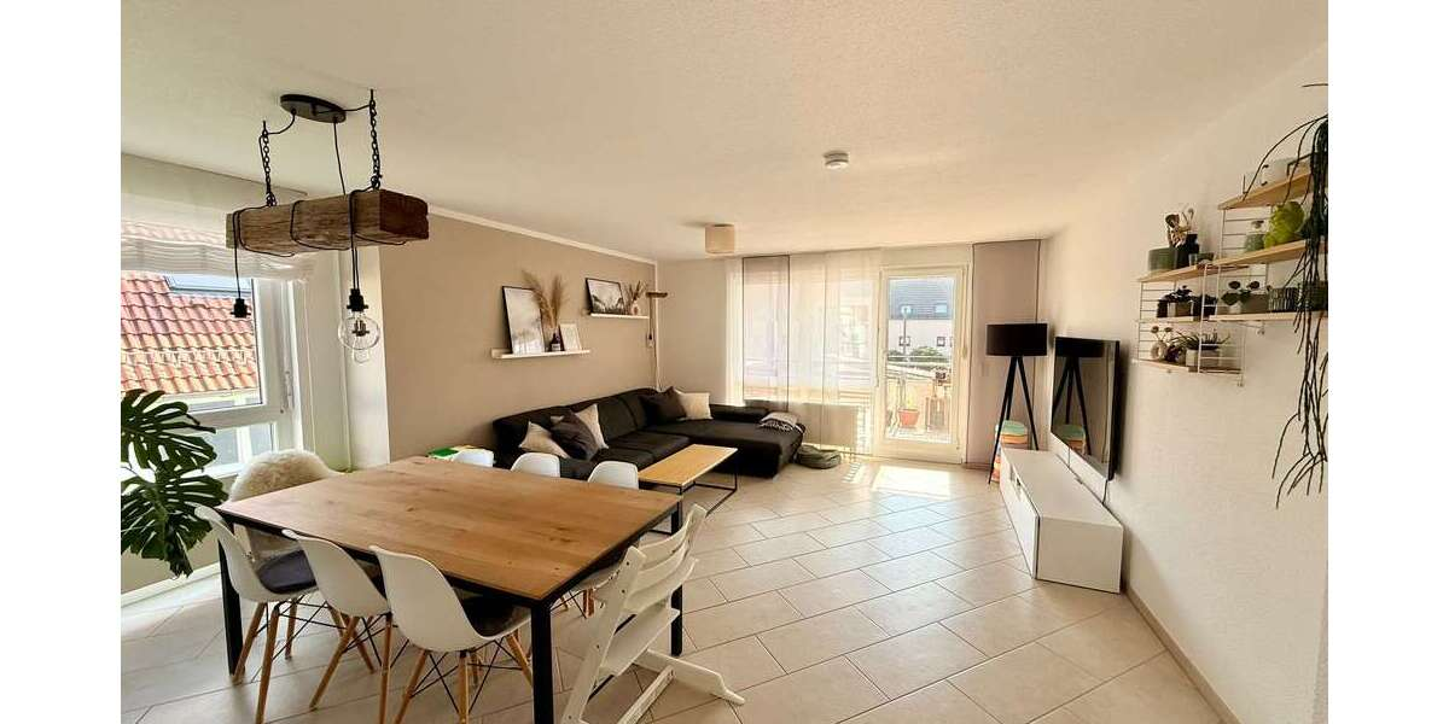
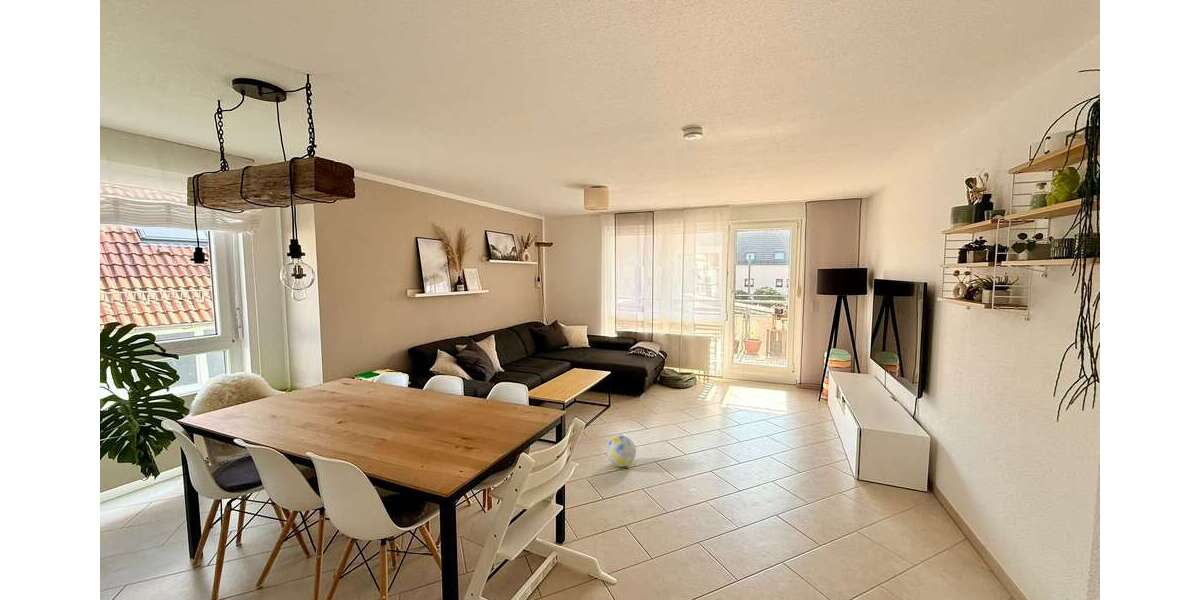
+ ball (621, 451)
